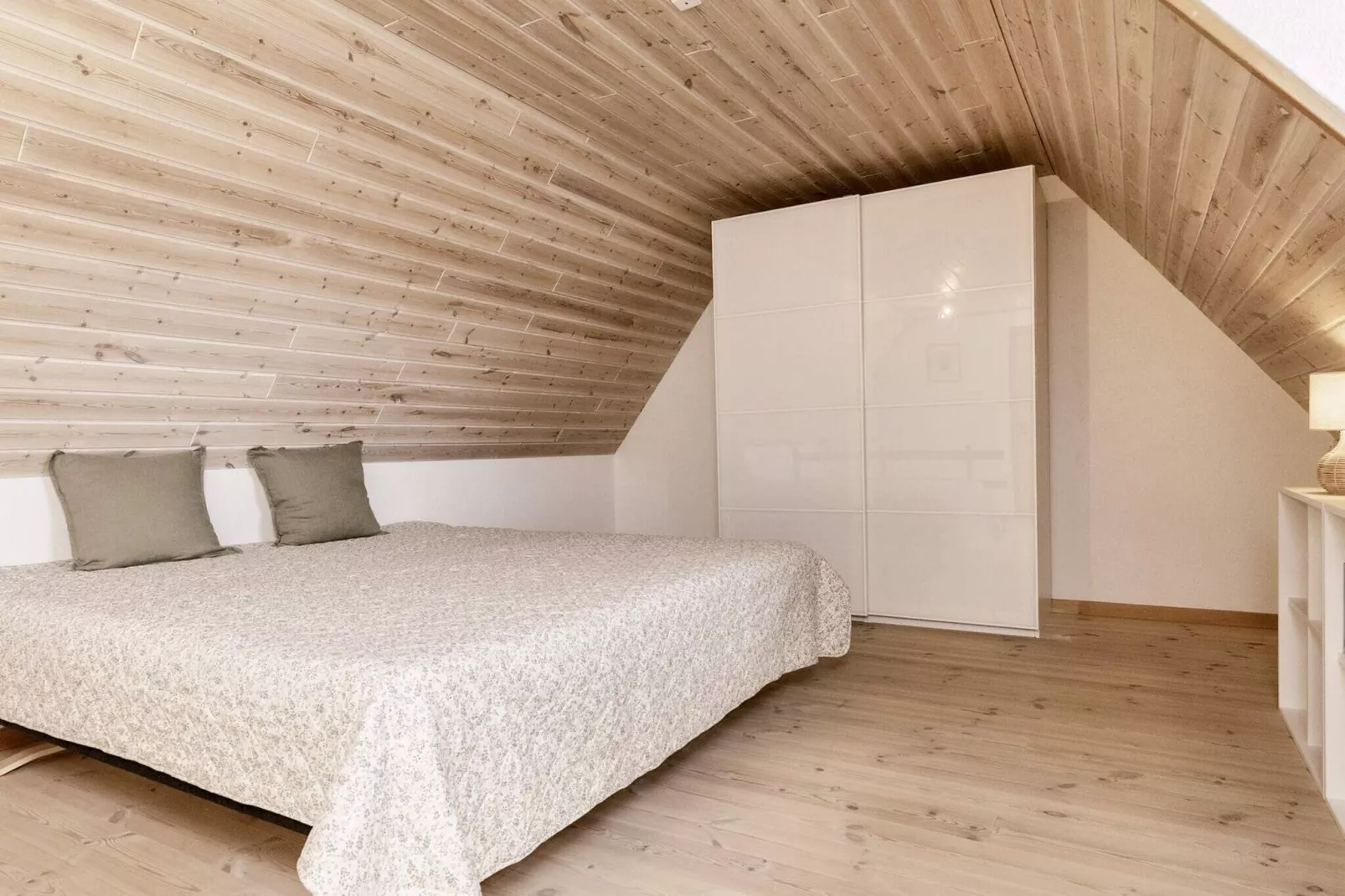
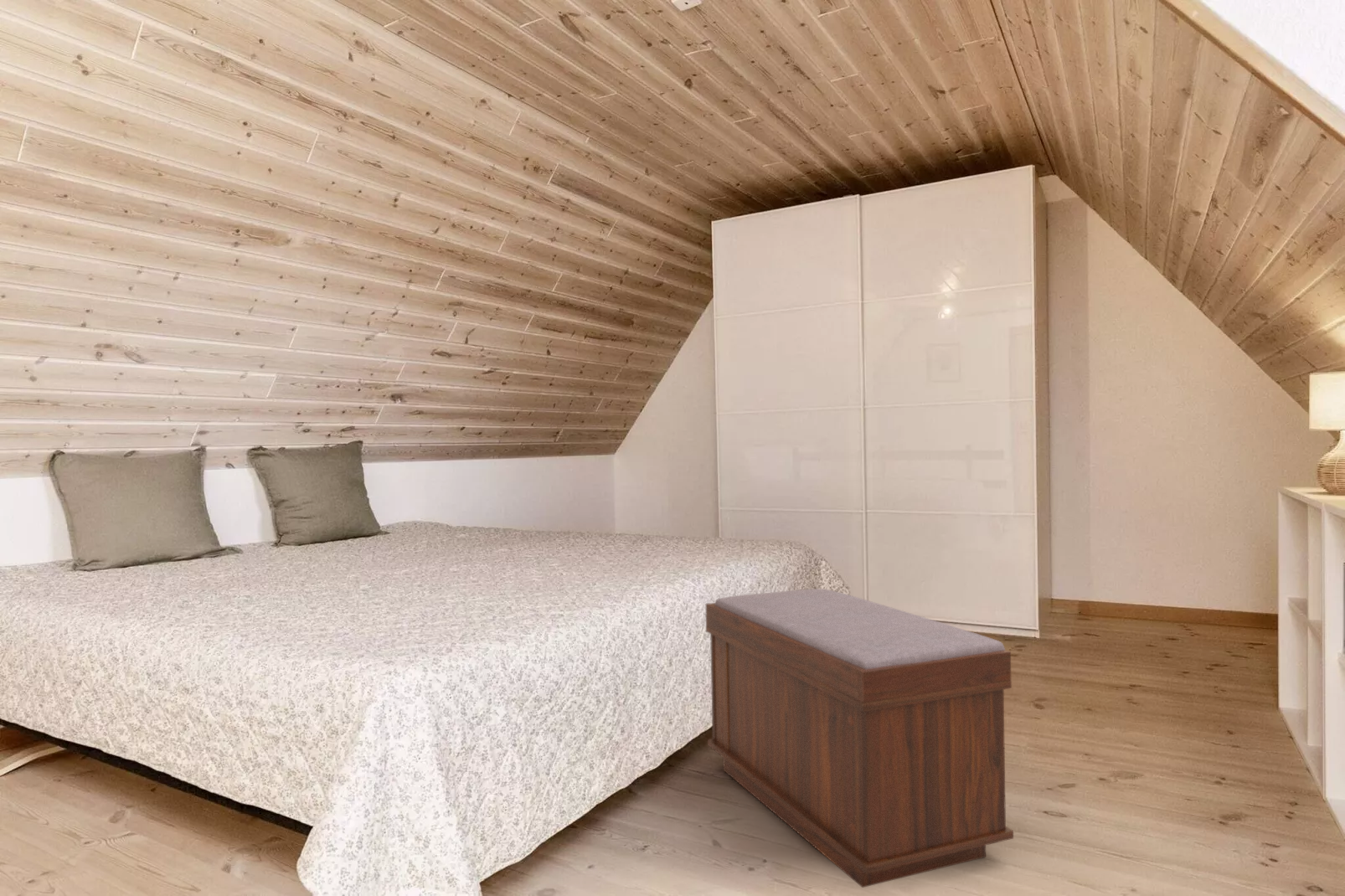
+ bench (840, 709)
